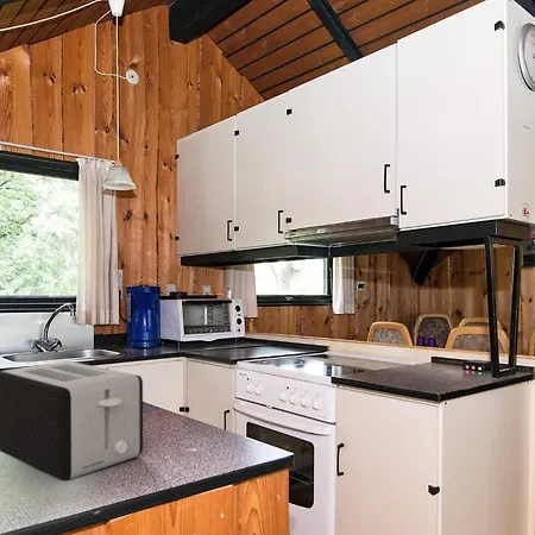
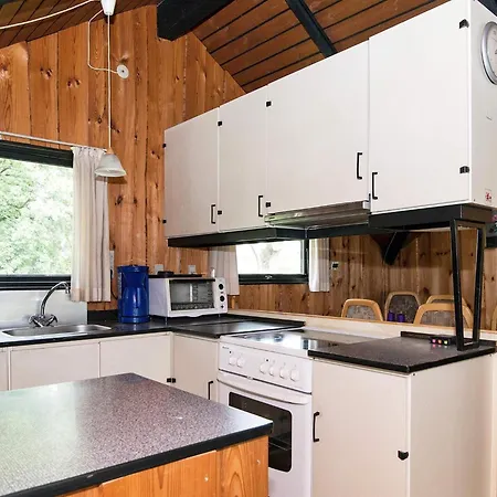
- toaster (67, 413)
